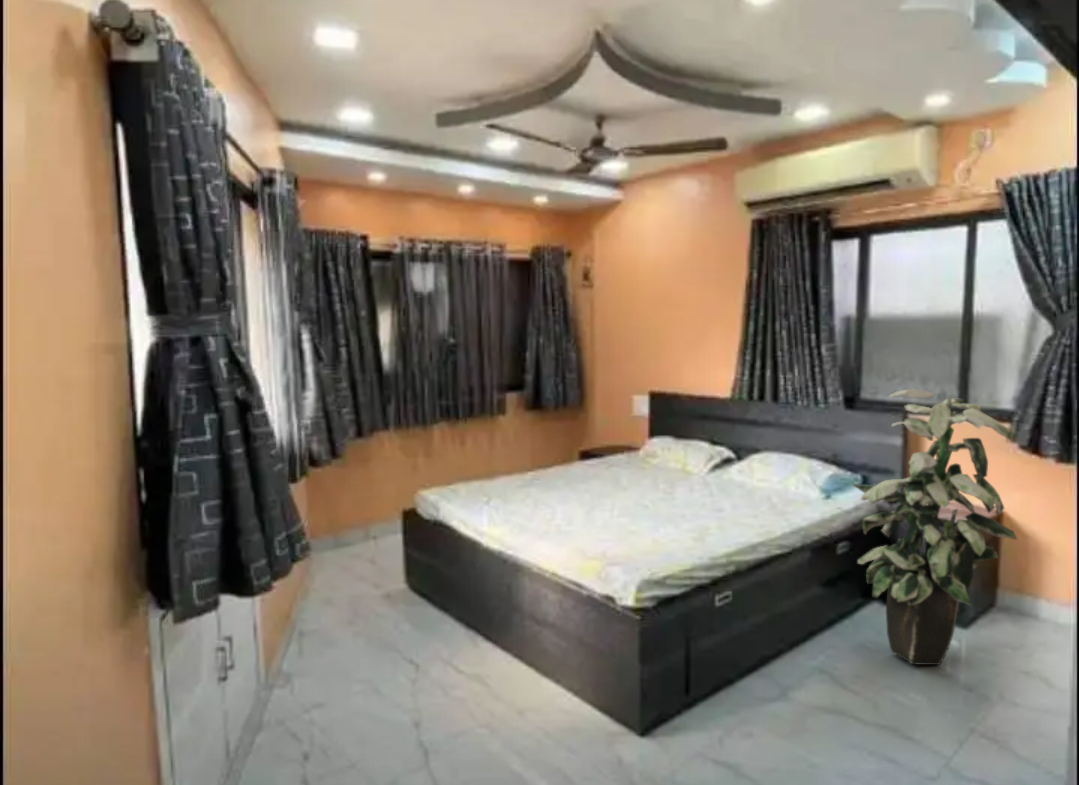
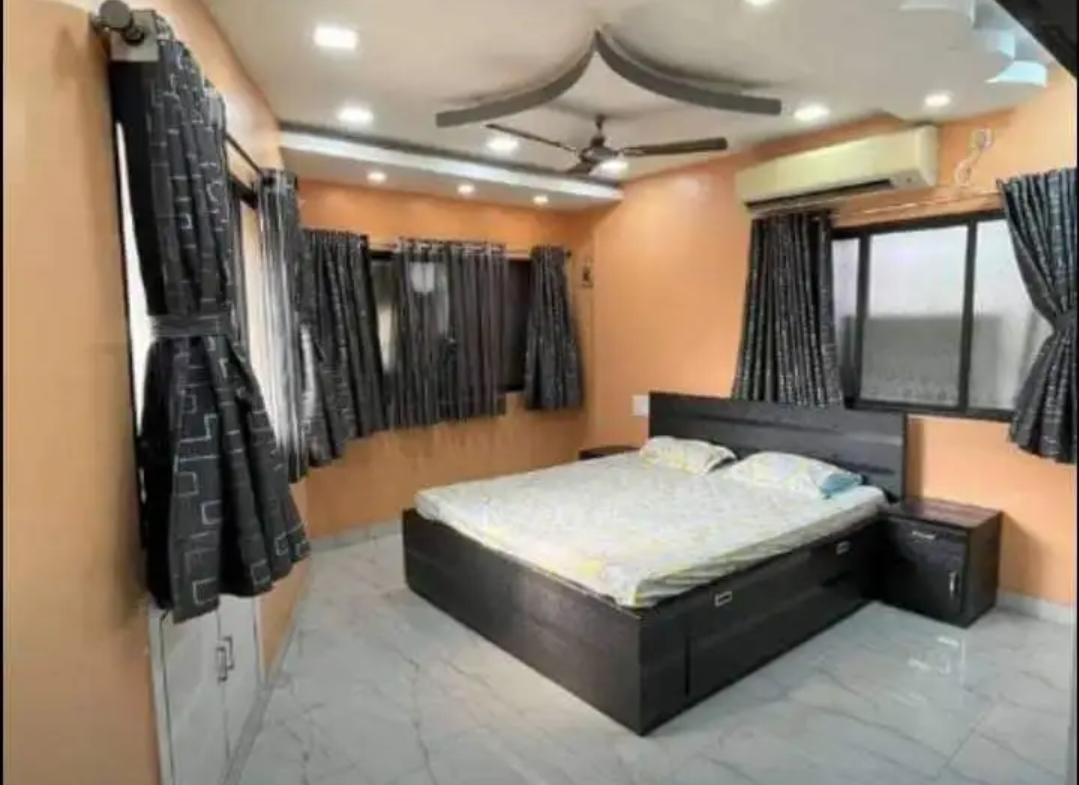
- indoor plant (924, 524)
